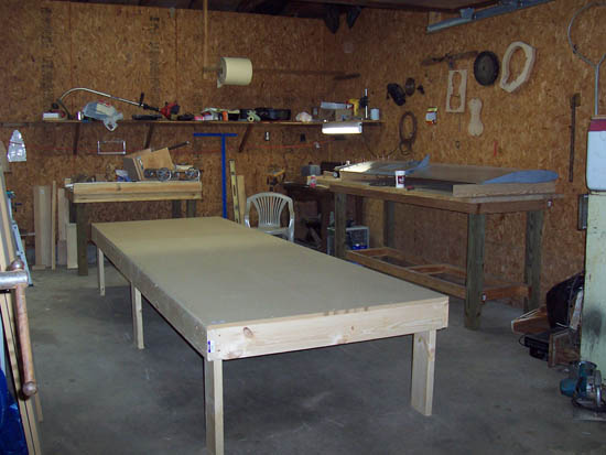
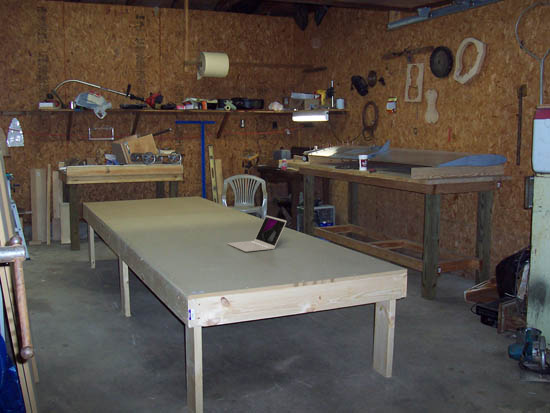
+ laptop (258, 231)
